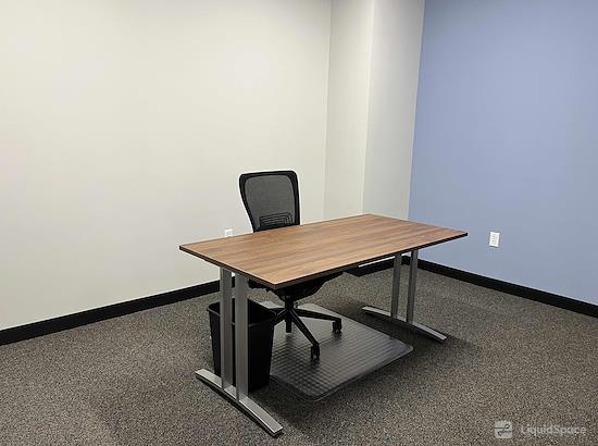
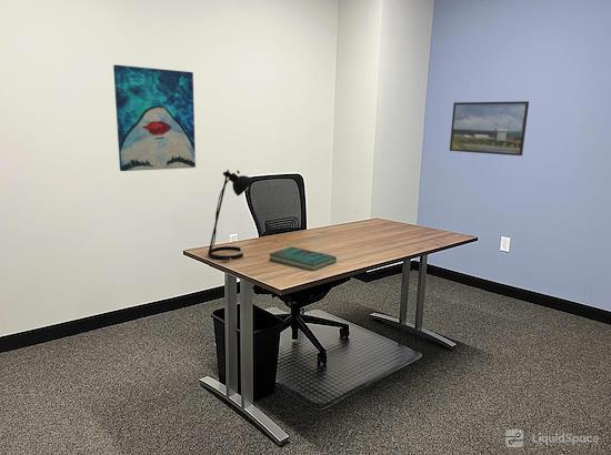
+ desk lamp (219, 212)
+ book (302, 257)
+ wall art (157, 120)
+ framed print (485, 128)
